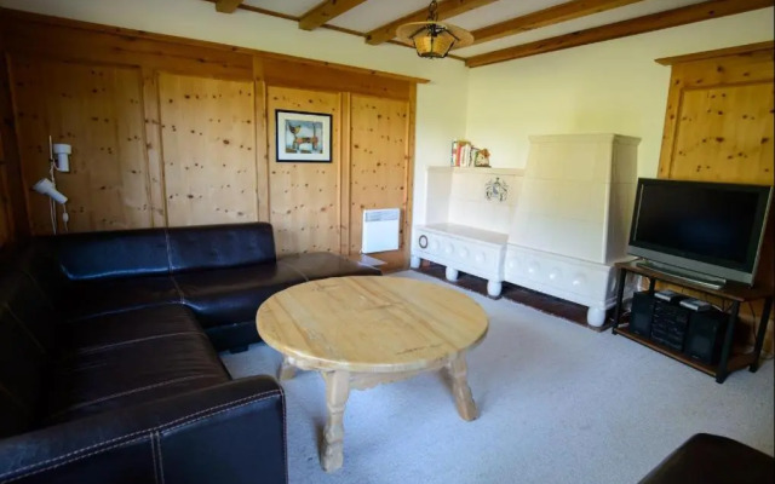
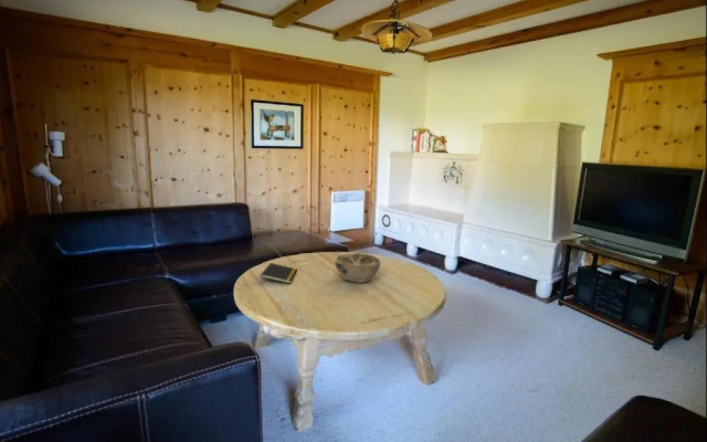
+ decorative bowl (357, 269)
+ notepad (279, 272)
